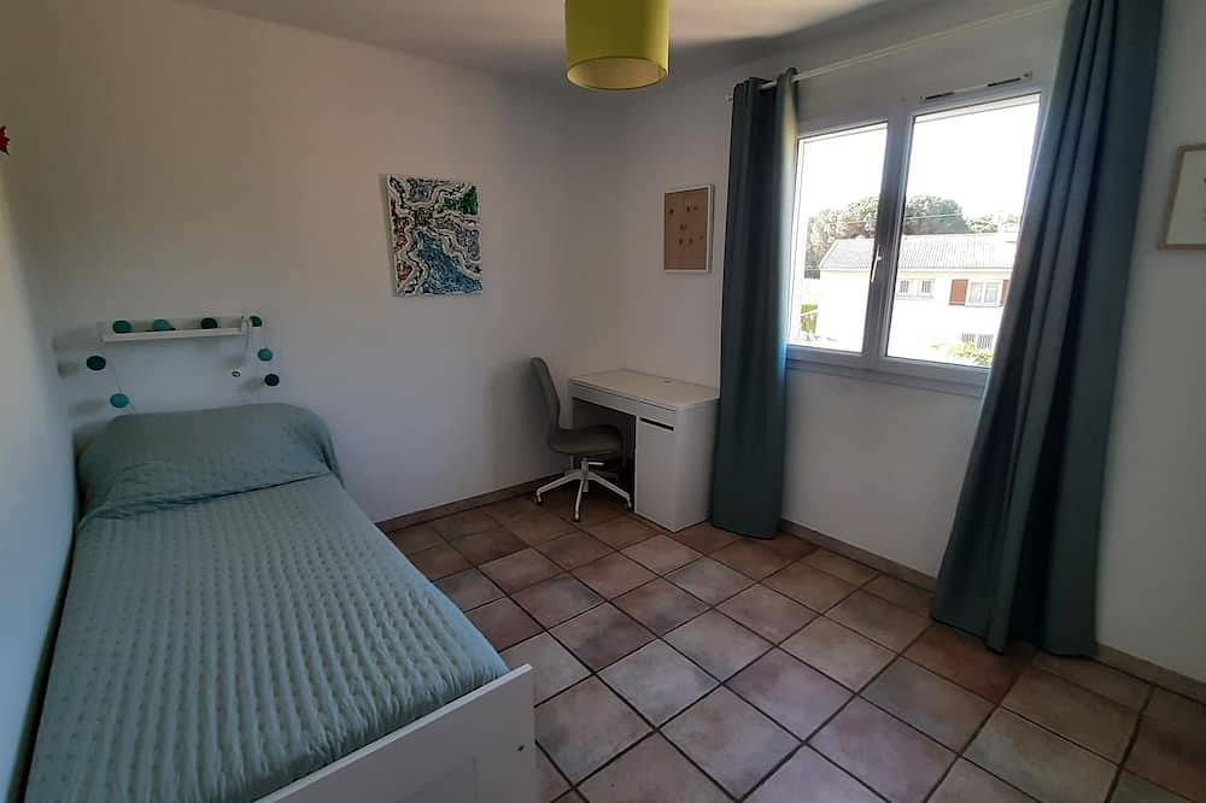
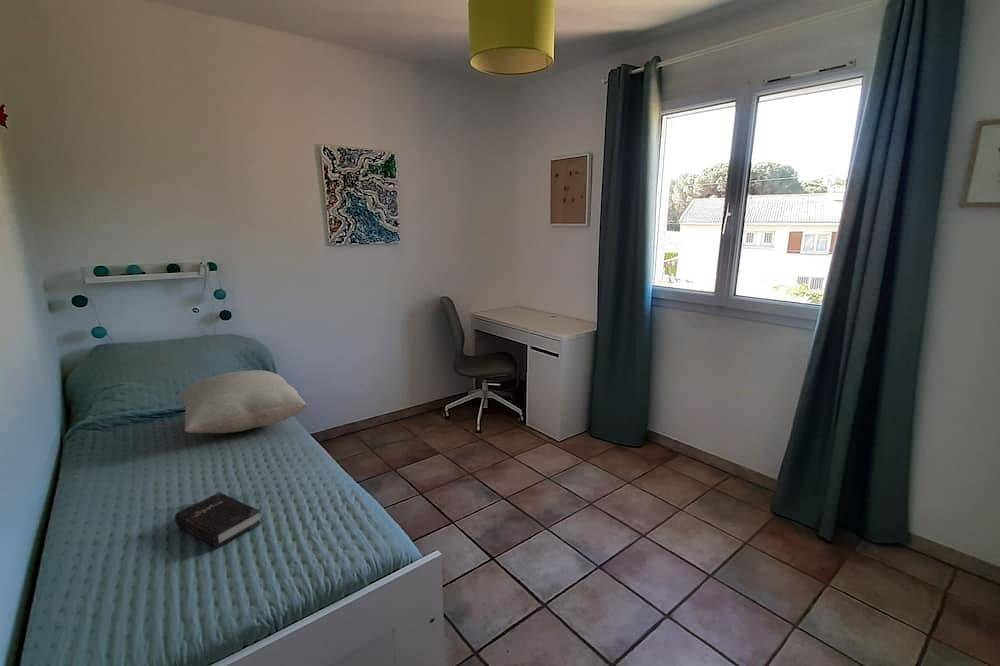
+ pillow (241, 399)
+ hardback book (217, 518)
